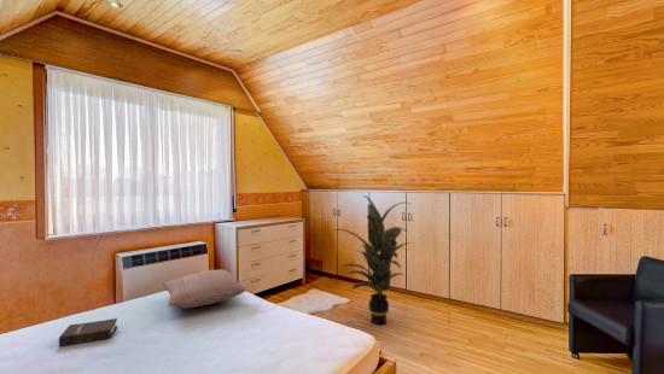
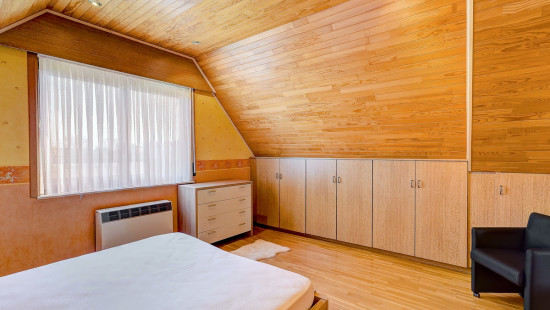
- pillow (203, 287)
- indoor plant (375, 257)
- hardback book (89, 331)
